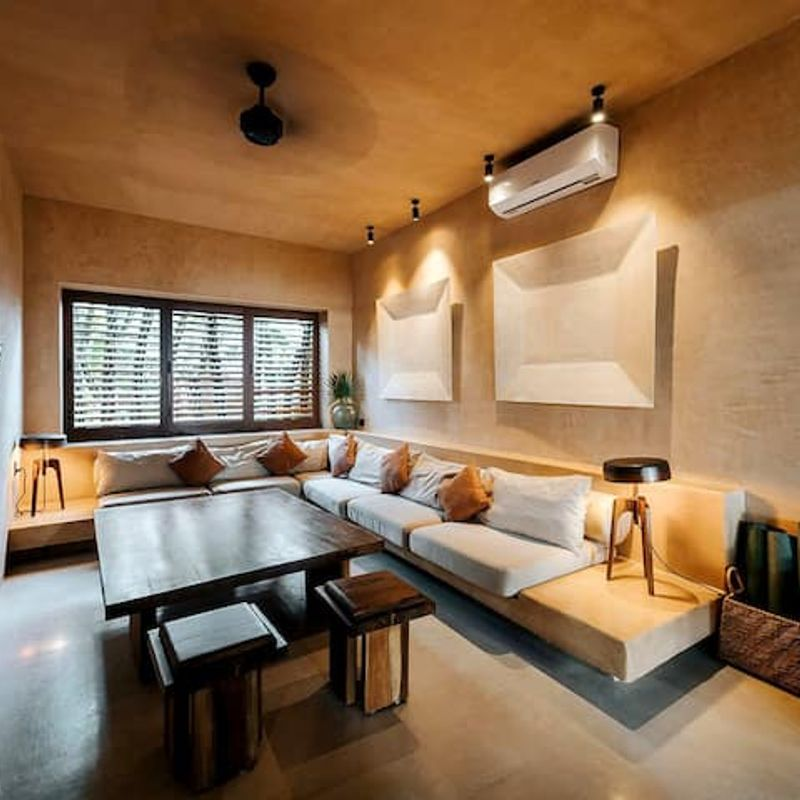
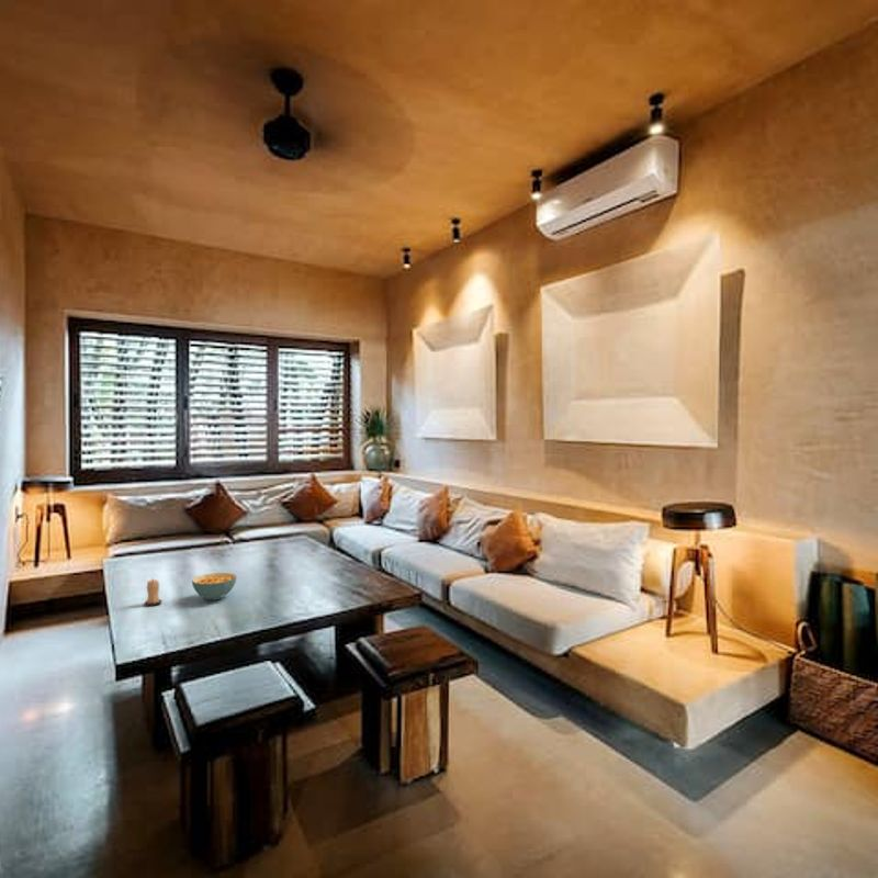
+ cereal bowl (214, 587)
+ candle (153, 590)
